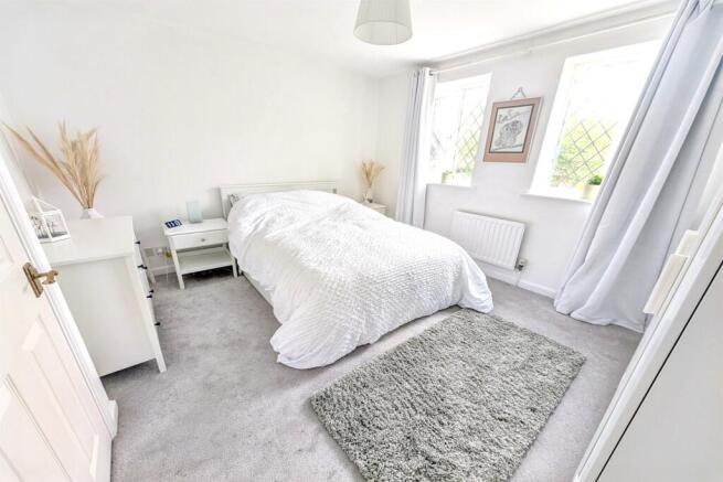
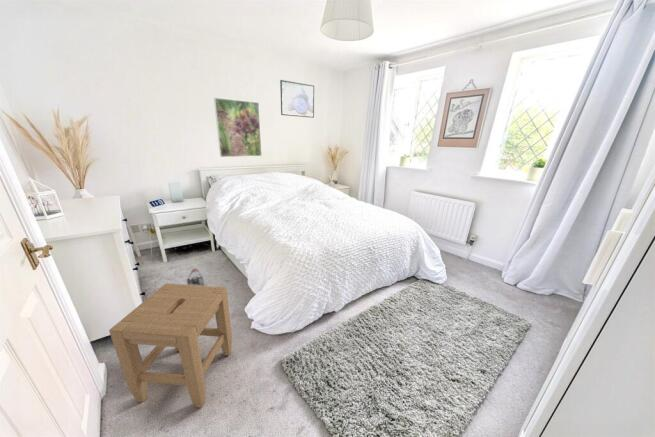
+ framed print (298, 100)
+ bag (192, 272)
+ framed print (239, 129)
+ stool (182, 341)
